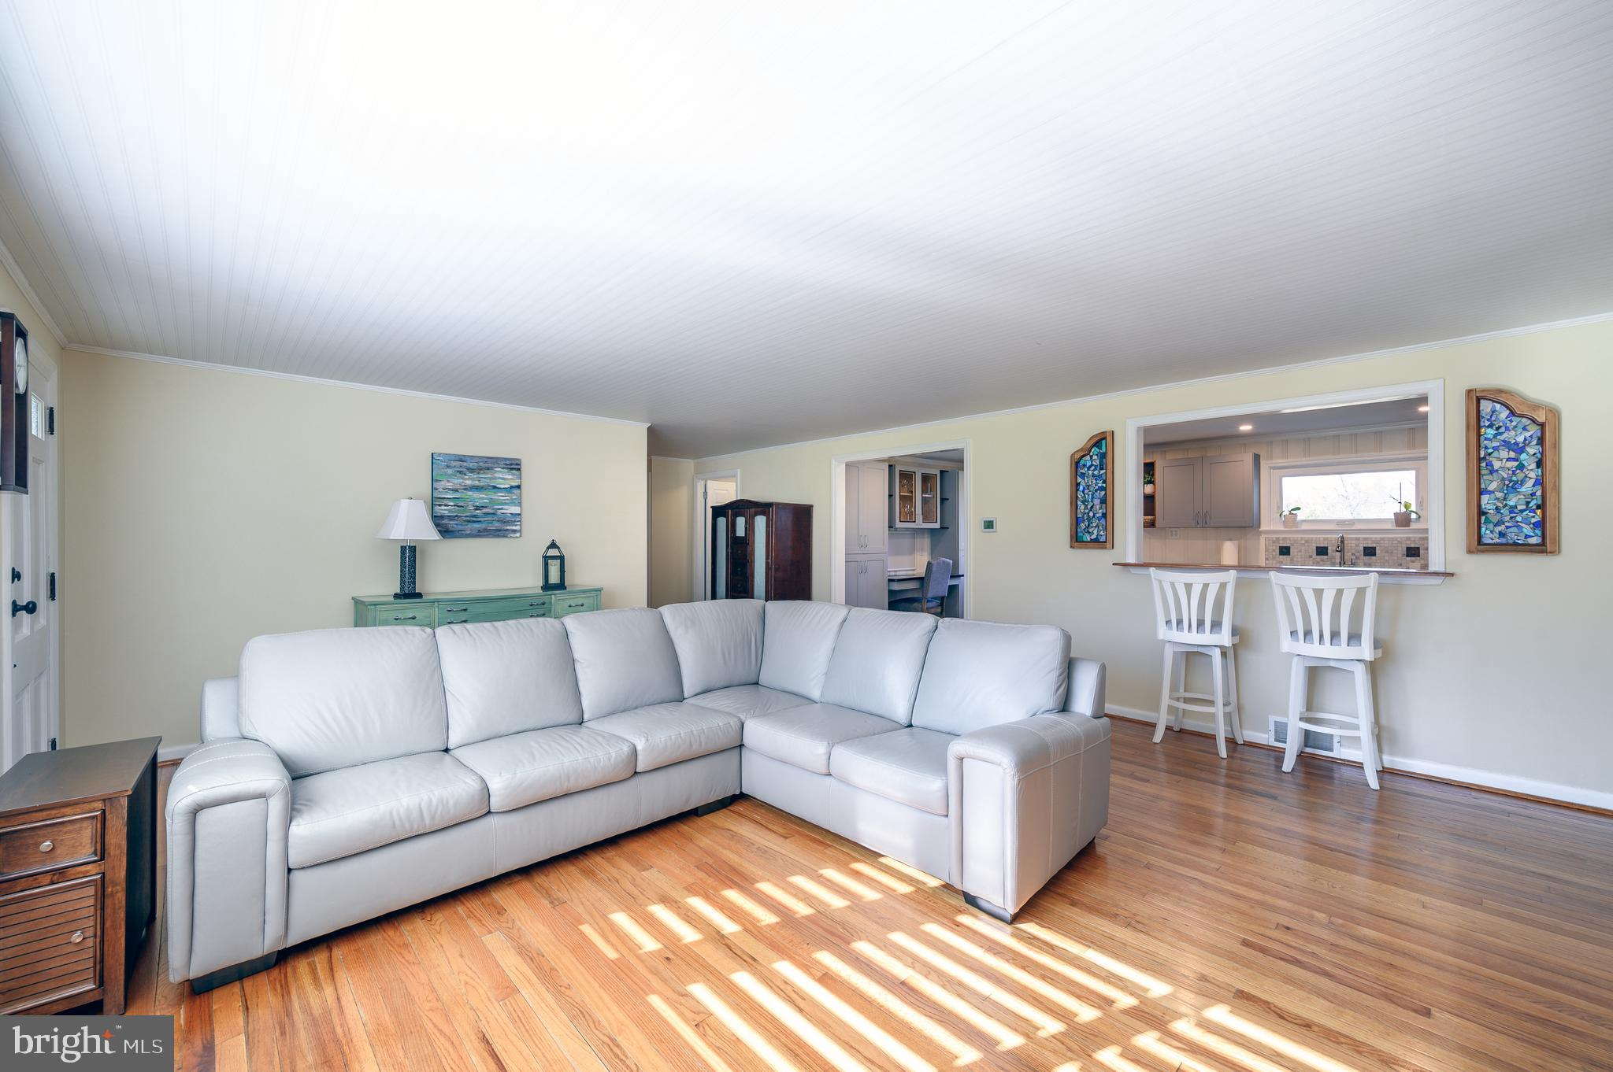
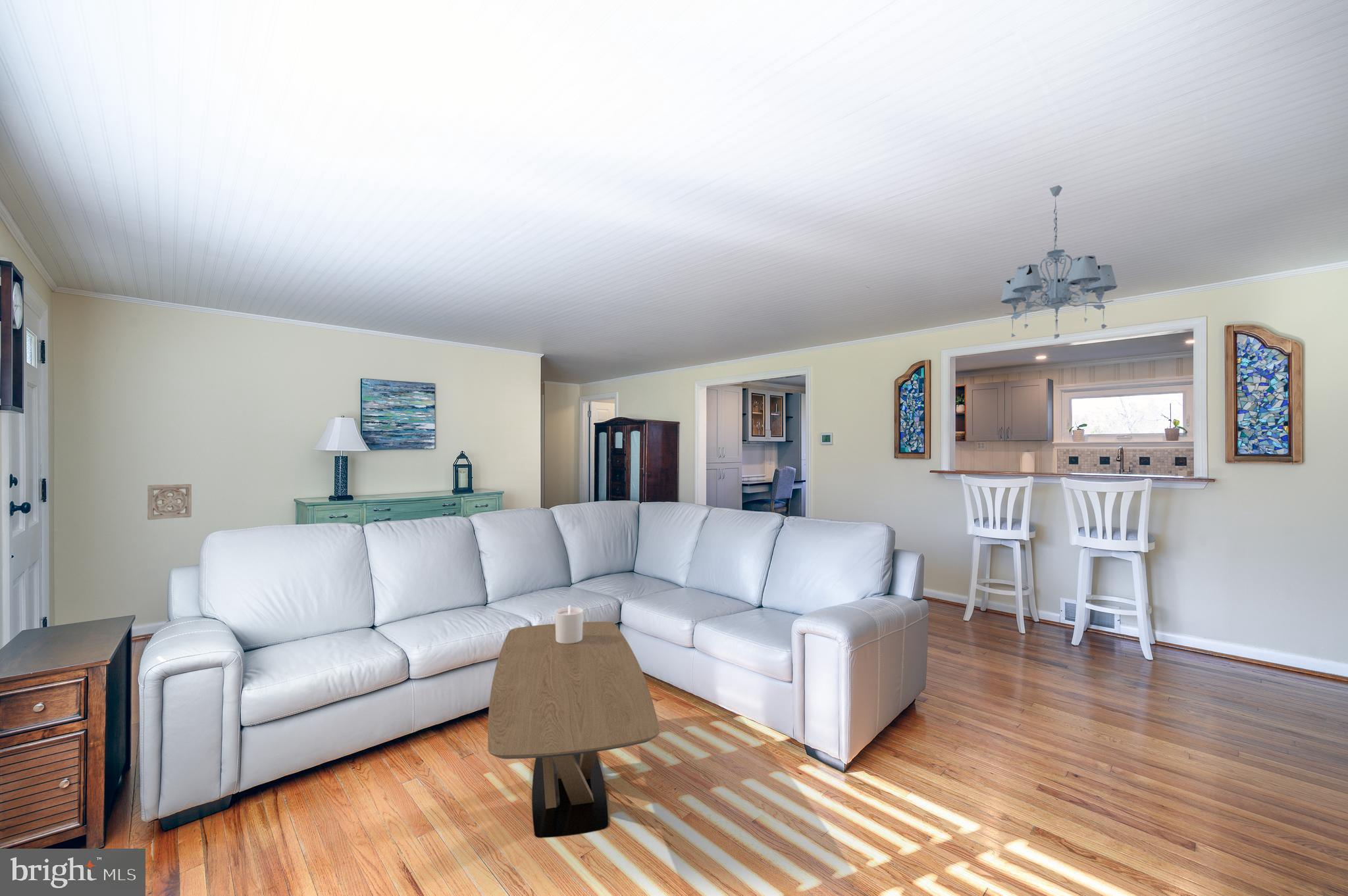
+ chandelier (1076, 261)
+ candle (569, 622)
+ coffee table (568, 727)
+ wall ornament (169, 501)
